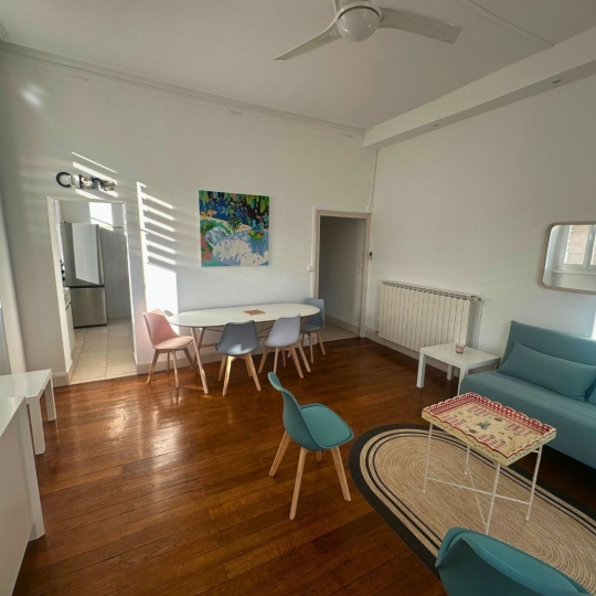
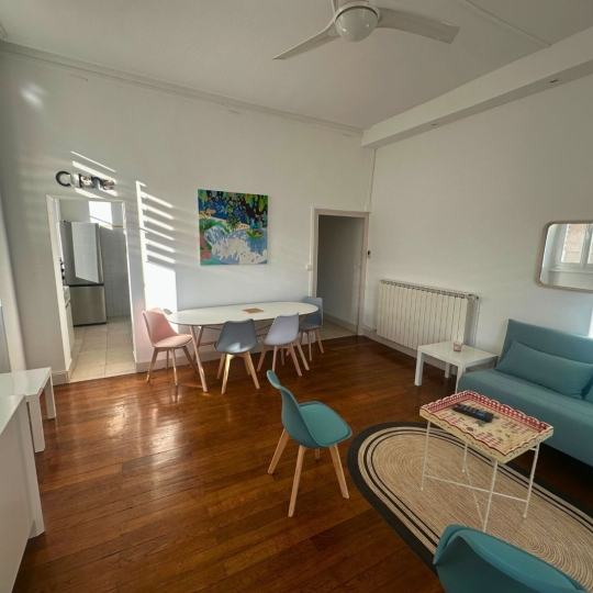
+ remote control (472, 412)
